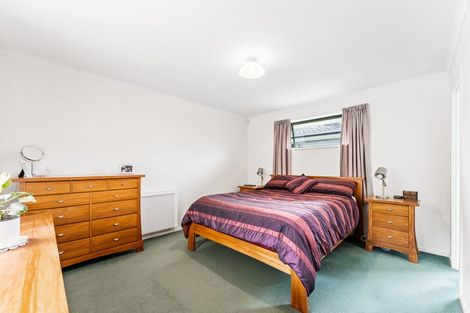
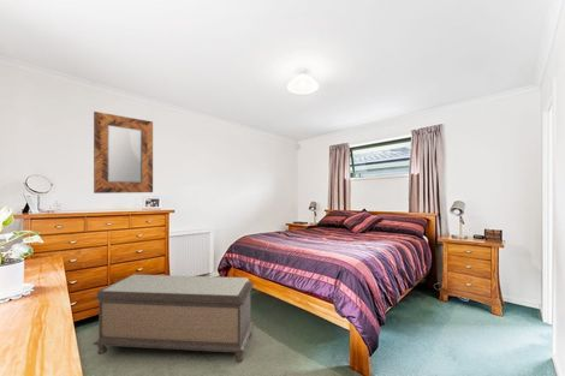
+ bench (179, 314)
+ home mirror (125, 155)
